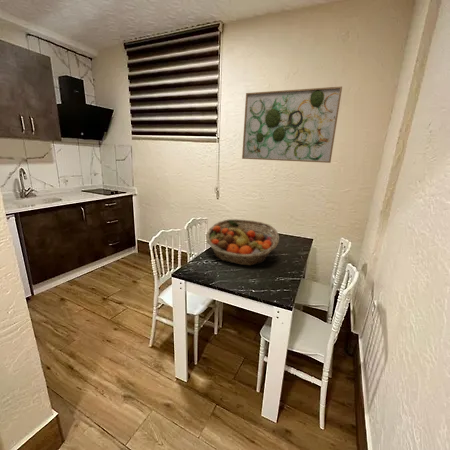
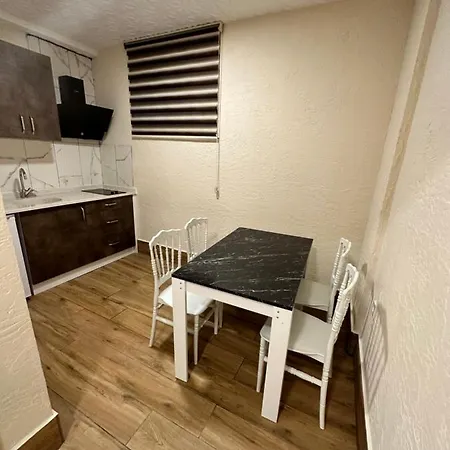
- wall art (286, 126)
- fruit basket (241, 240)
